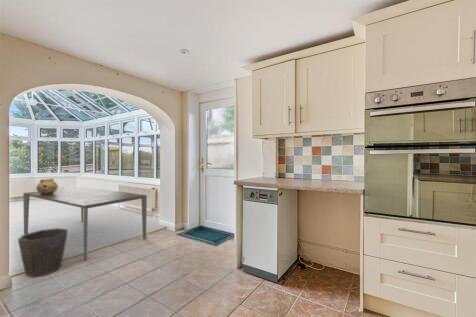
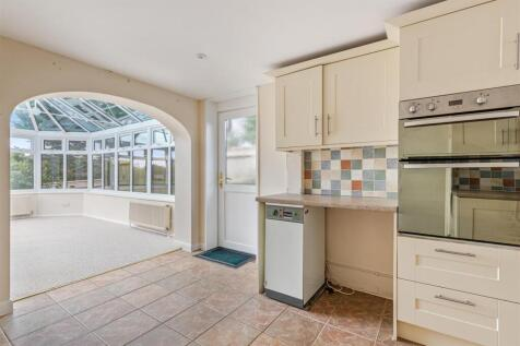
- waste bin (44, 252)
- dining table (82, 215)
- ceramic pot (47, 186)
